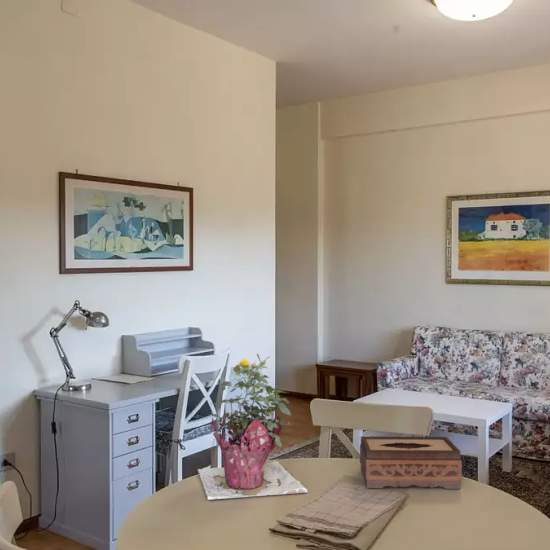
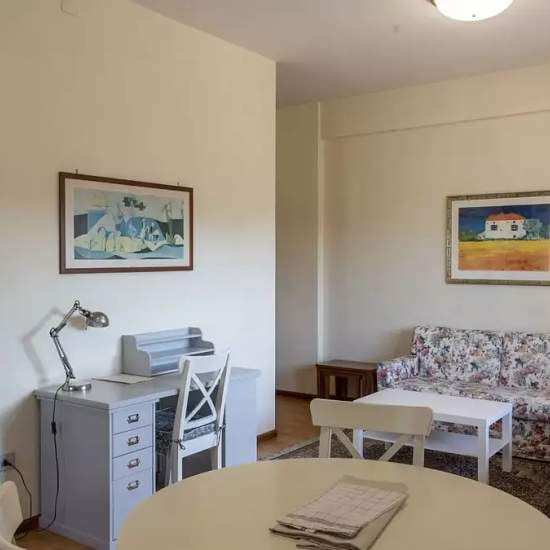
- tissue box (408, 461)
- potted flower (250, 418)
